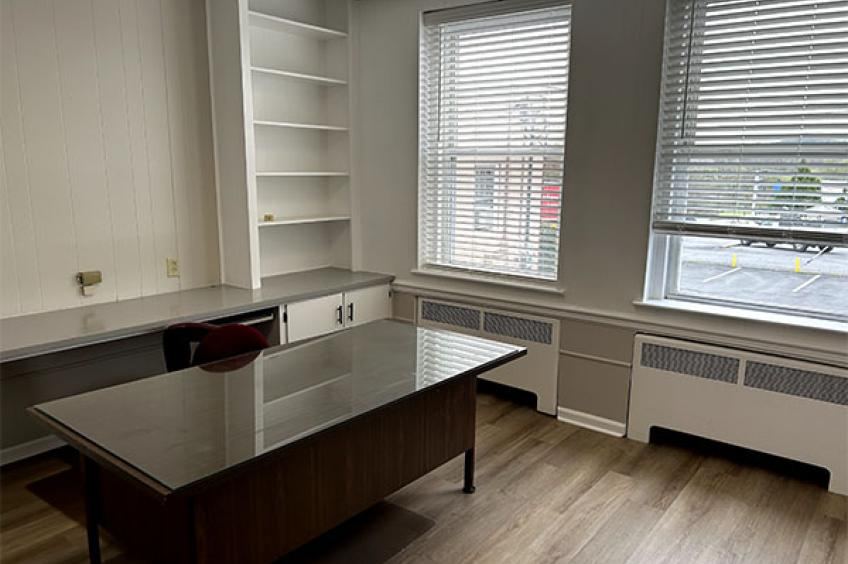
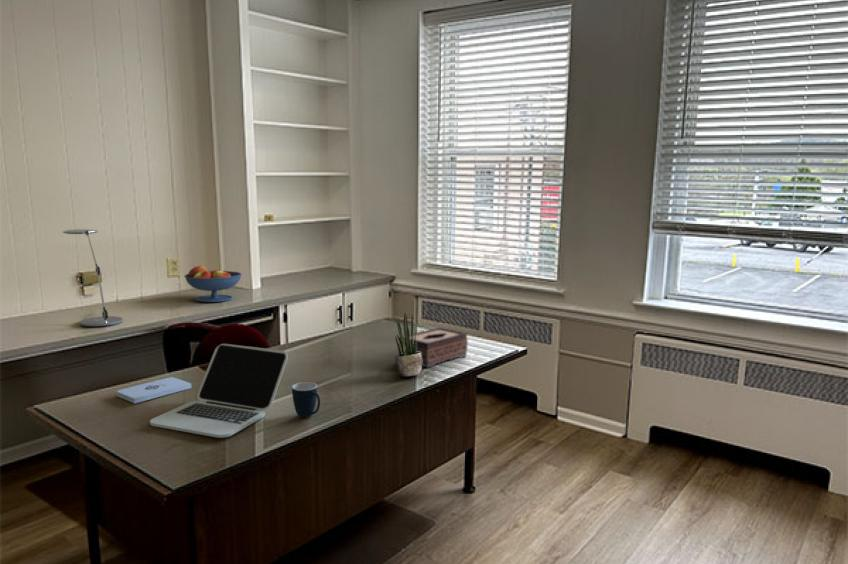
+ notepad (154, 389)
+ laptop (221, 386)
+ potted plant (406, 343)
+ fruit bowl (213, 282)
+ desk lamp (96, 272)
+ tissue box (433, 346)
+ mug (308, 402)
